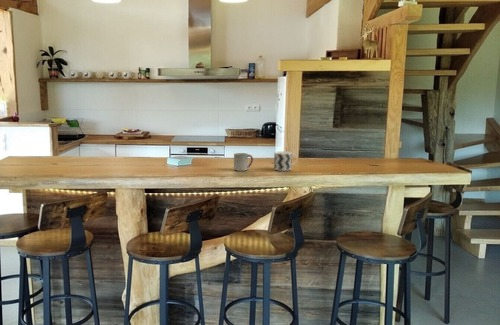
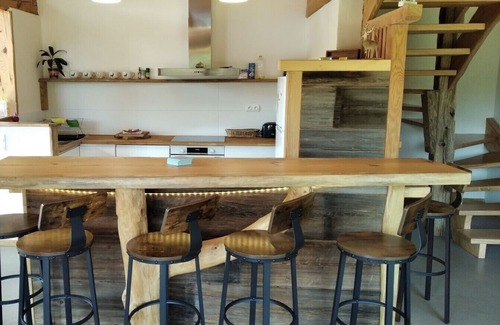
- cup (285, 160)
- cup (243, 161)
